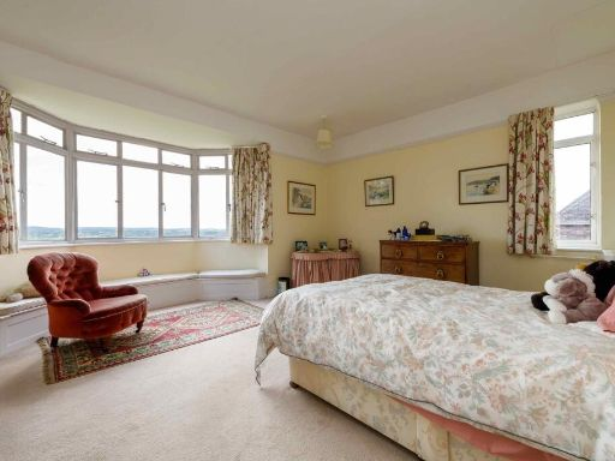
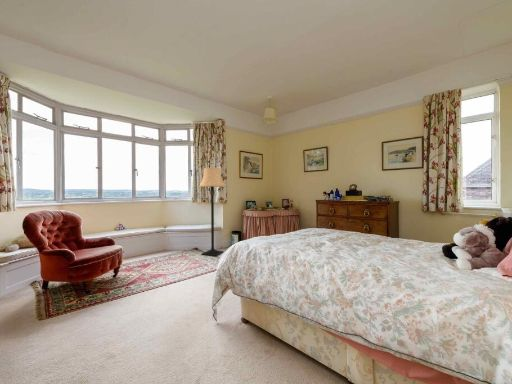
+ lamp (212, 211)
